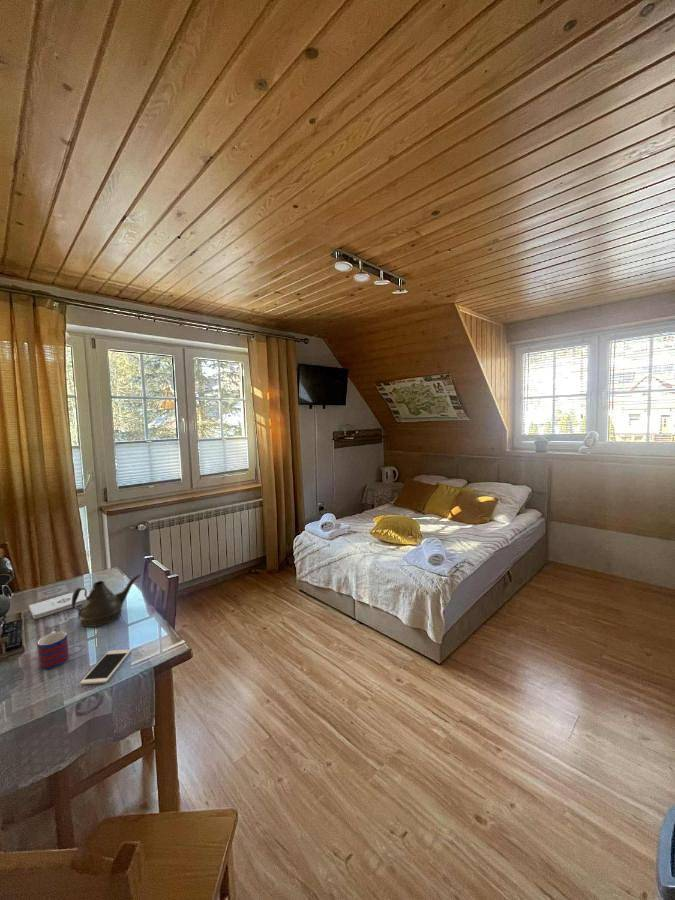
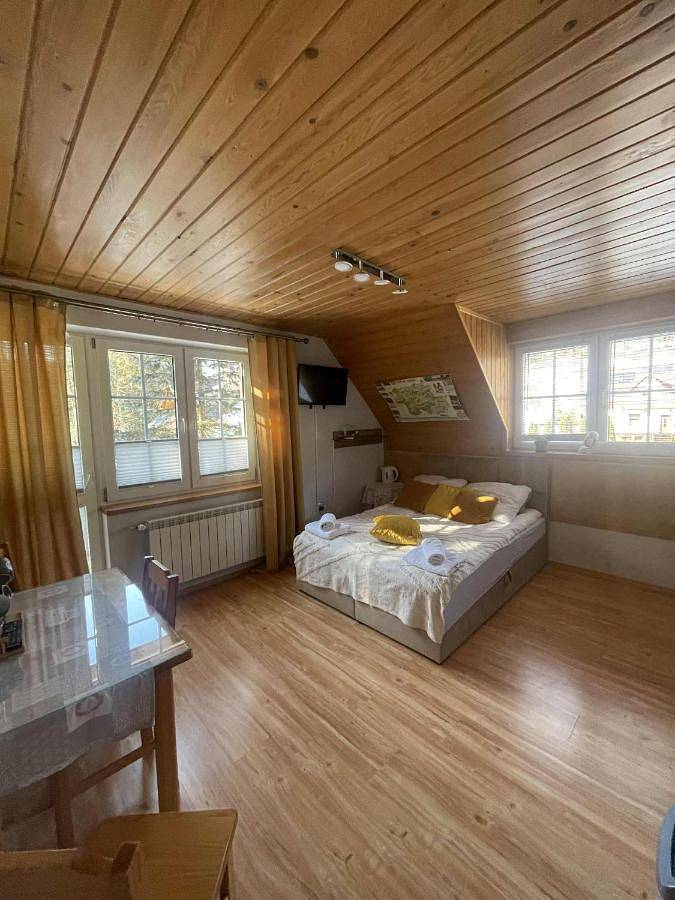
- notepad (62, 602)
- cell phone (107, 665)
- teapot (108, 598)
- mug (53, 647)
